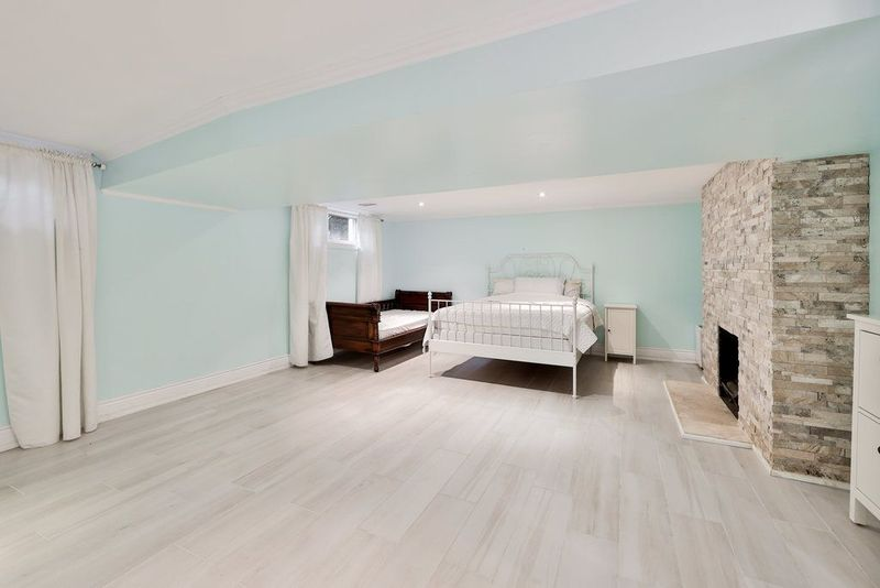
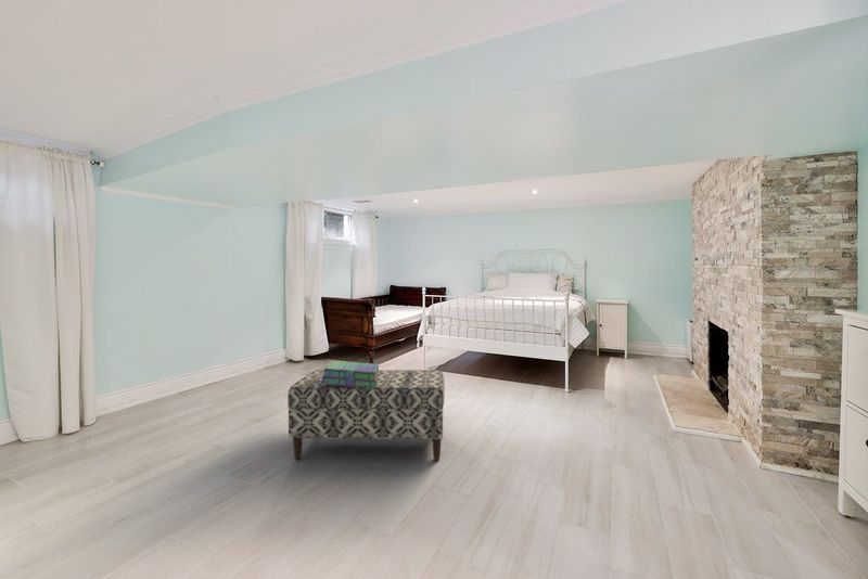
+ bench (372, 411)
+ stack of books (350, 375)
